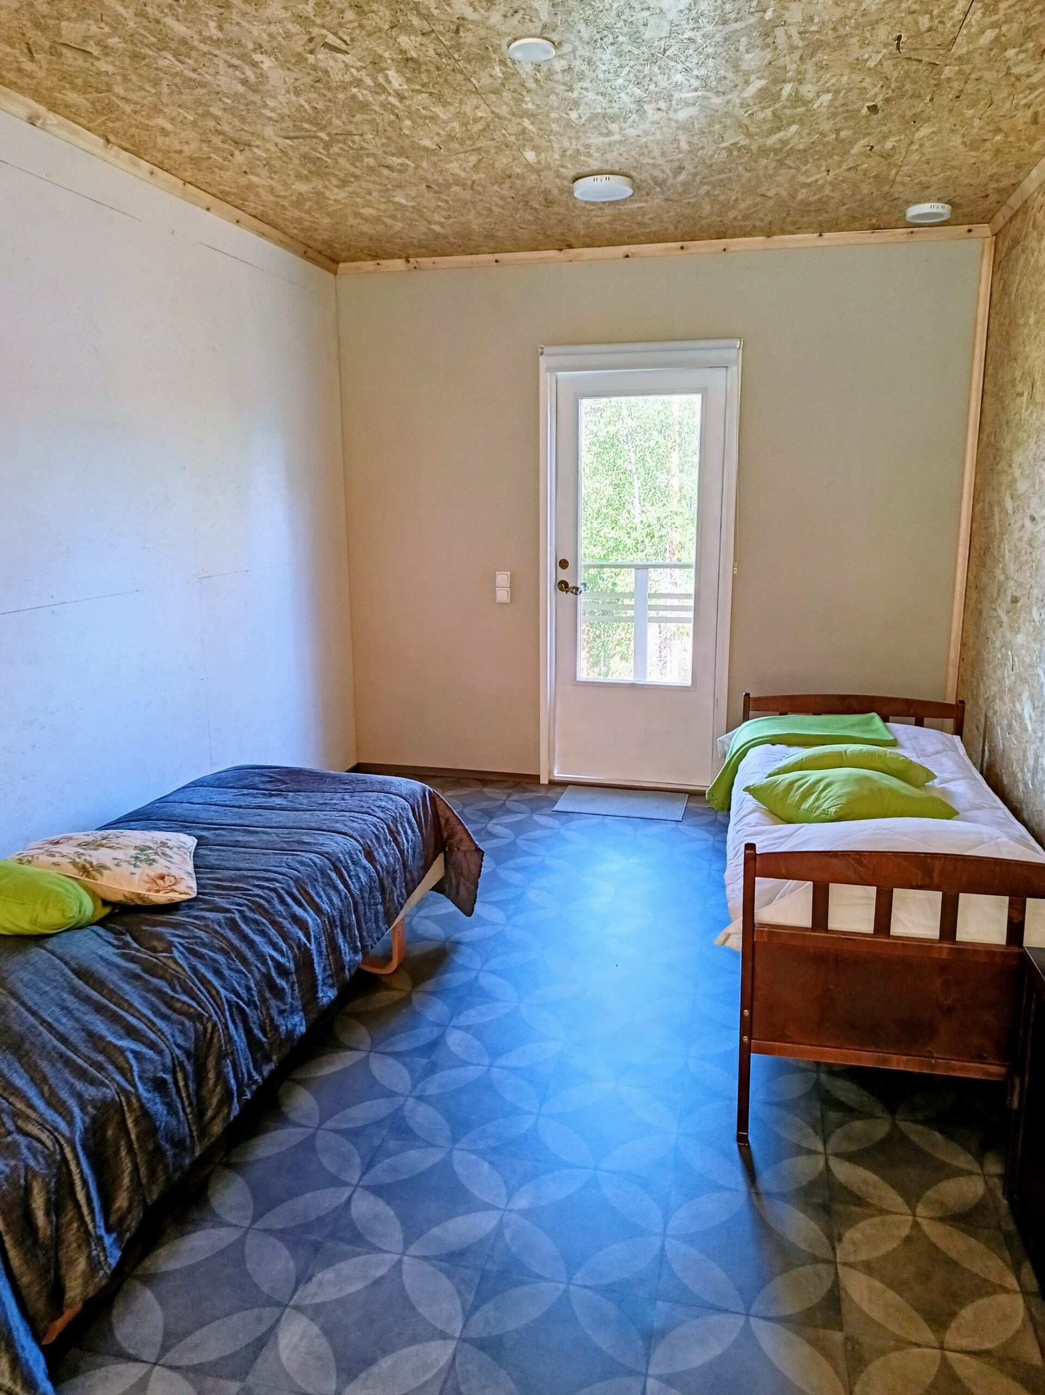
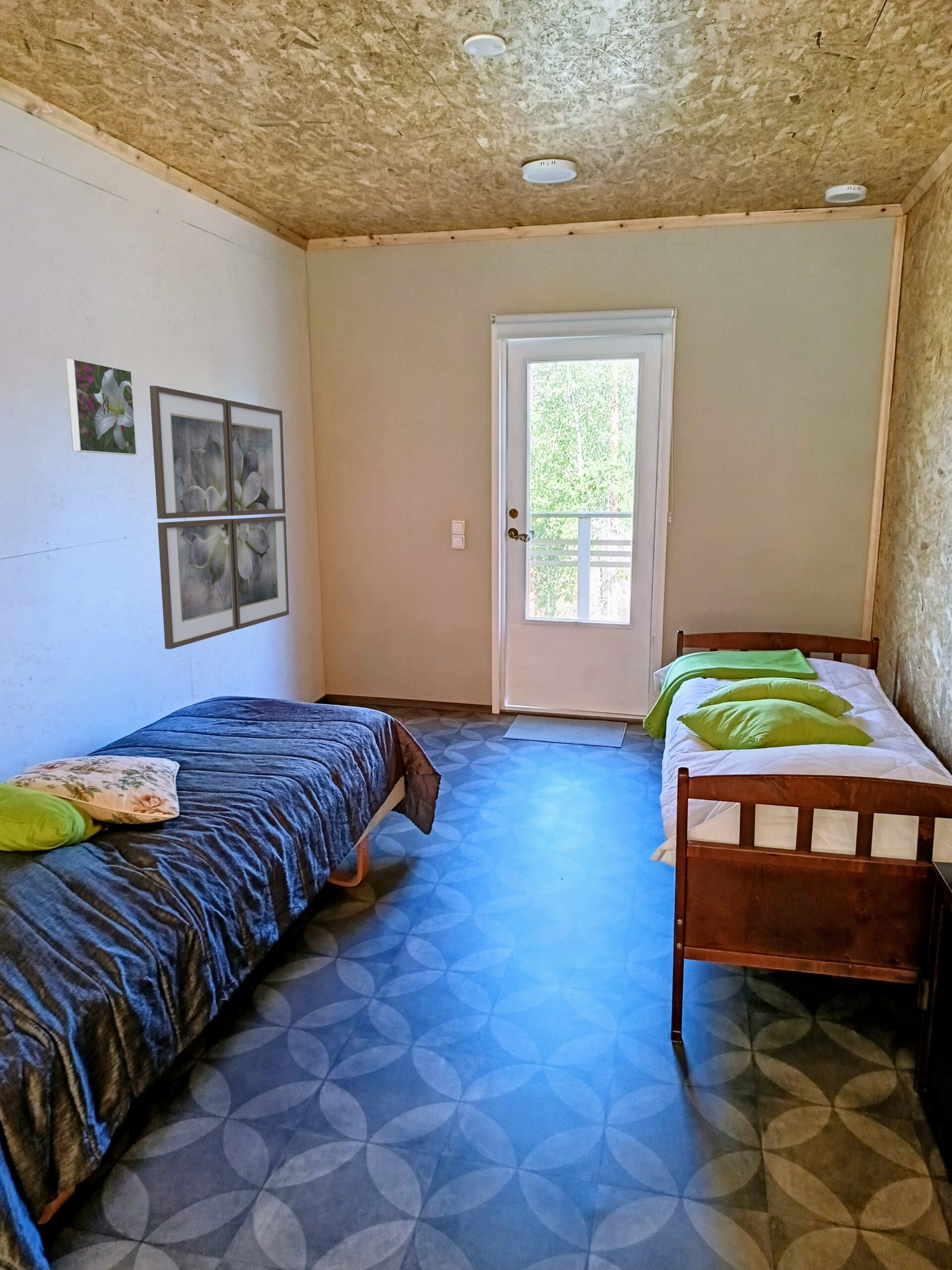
+ wall art (229, 515)
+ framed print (103, 409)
